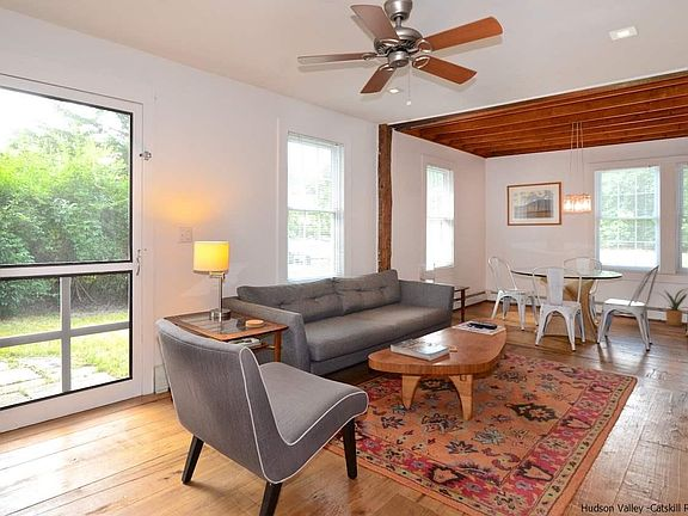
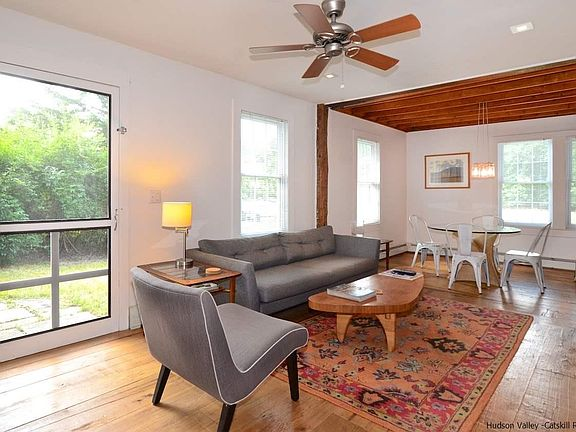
- house plant (674, 306)
